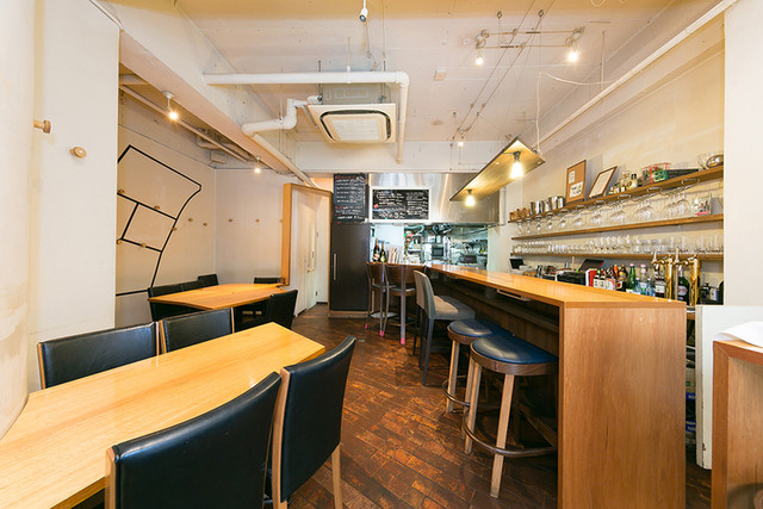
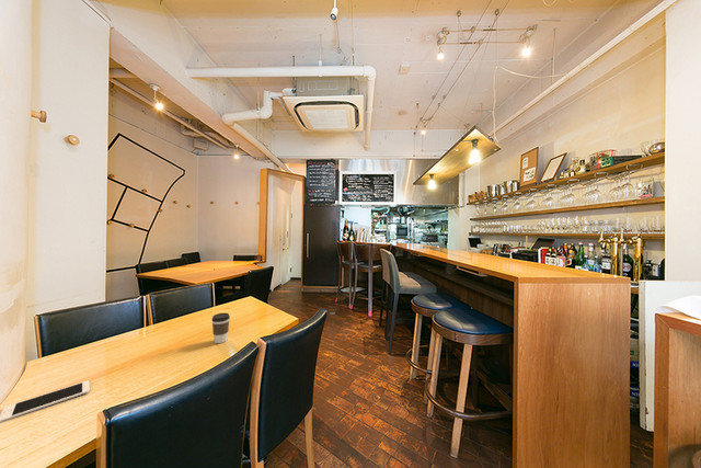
+ coffee cup (220, 328)
+ cell phone (48, 399)
